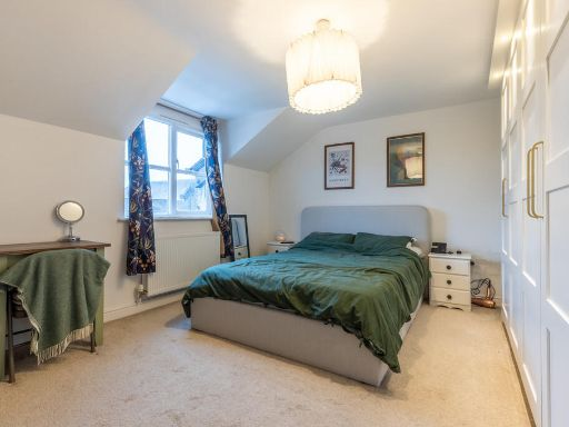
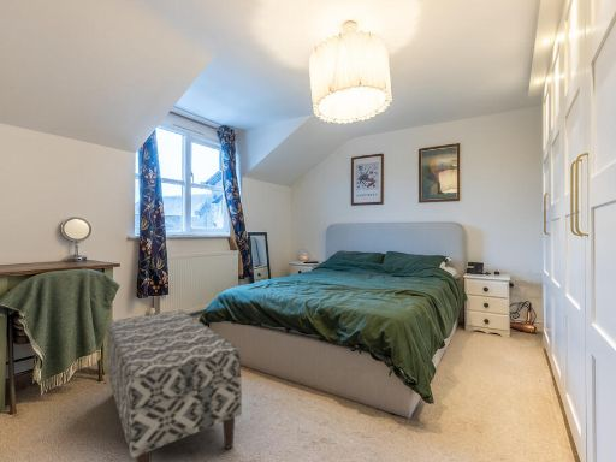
+ bench (165, 374)
